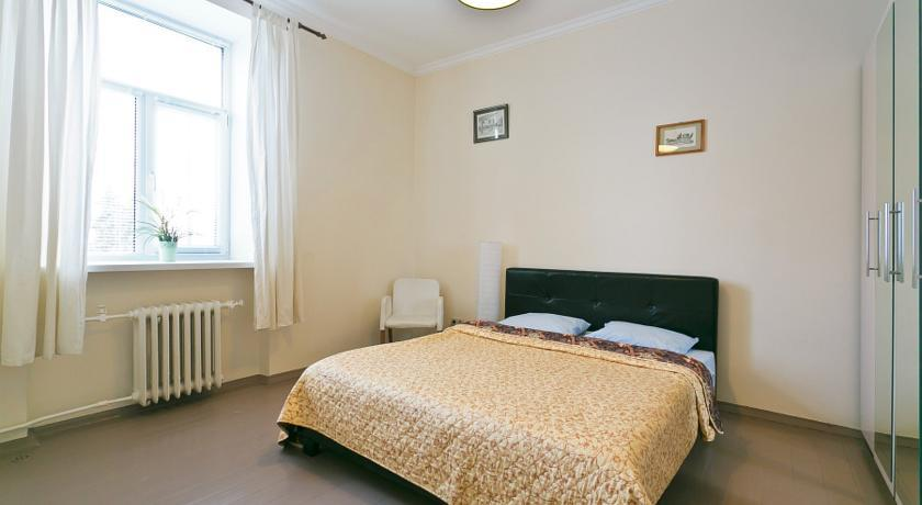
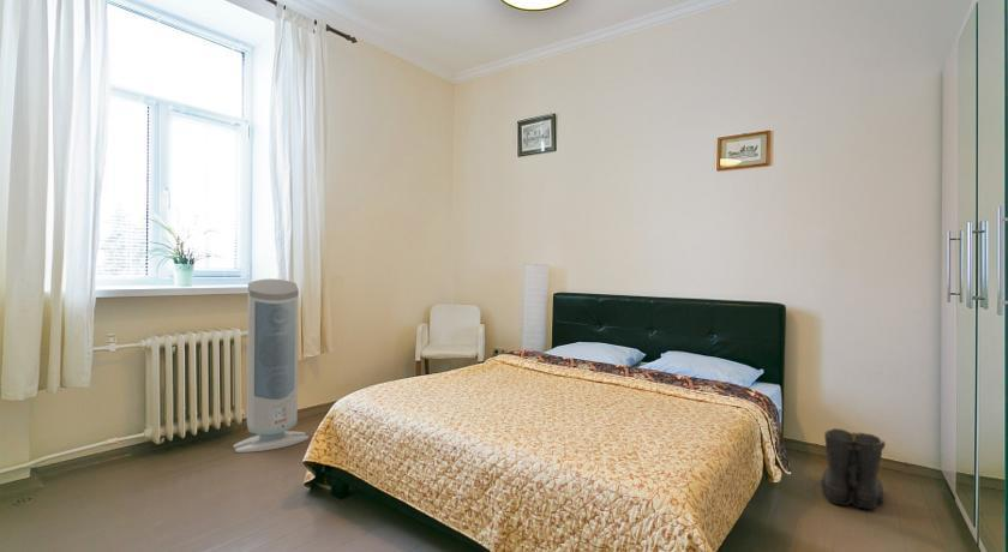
+ air purifier (272, 360)
+ boots (852, 462)
